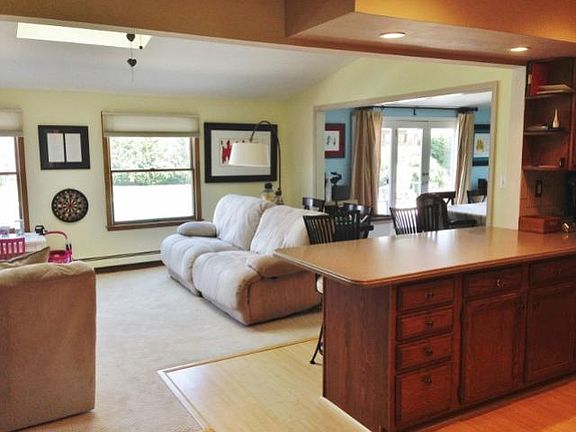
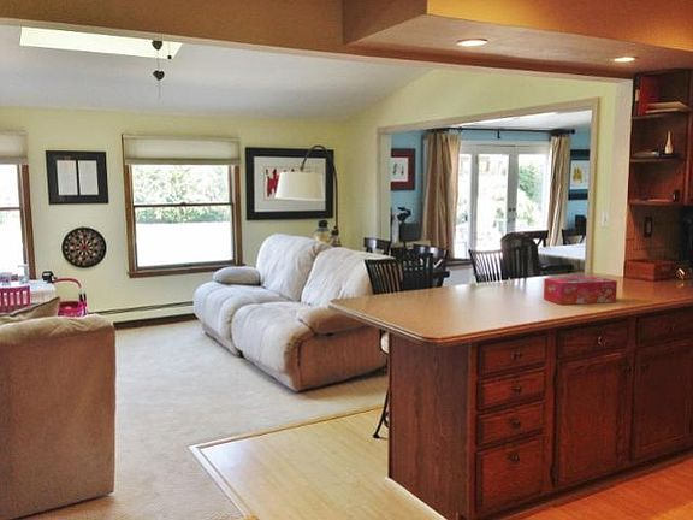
+ tissue box (579, 289)
